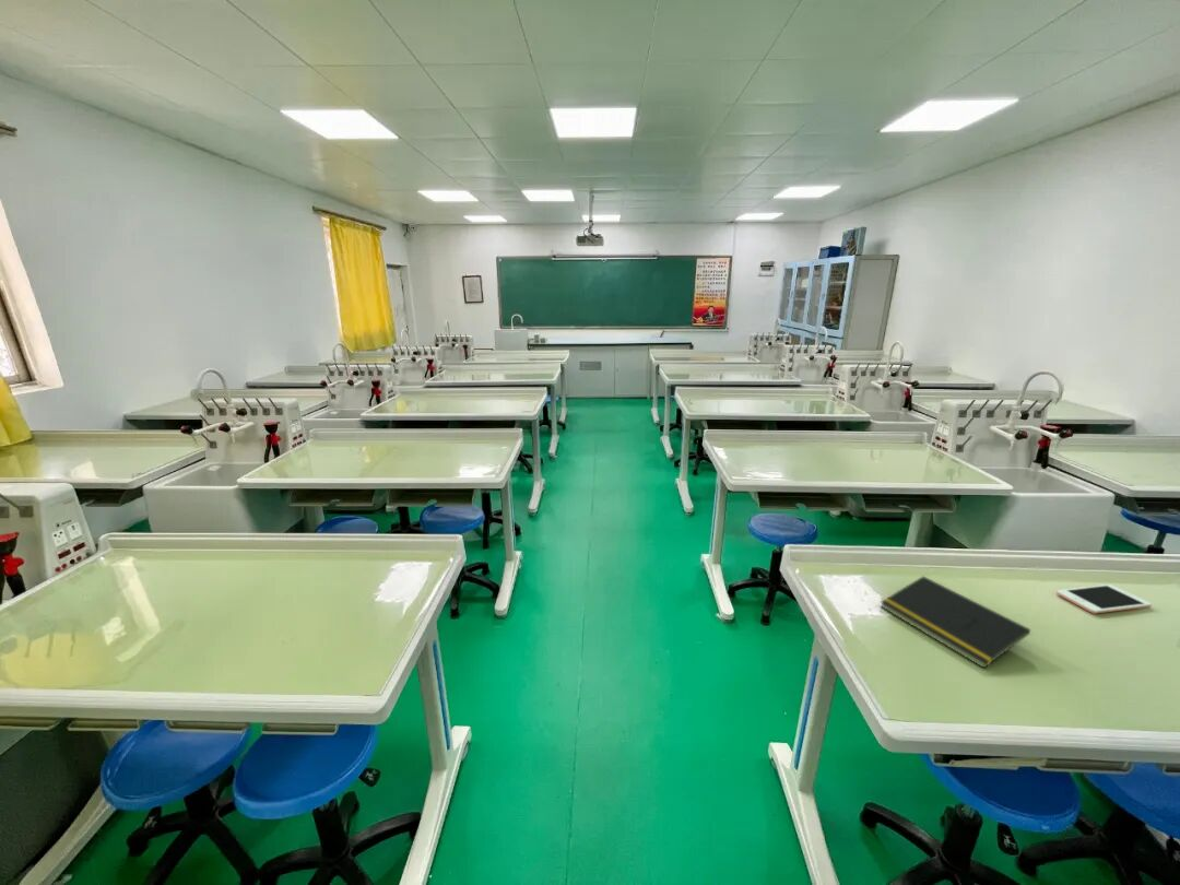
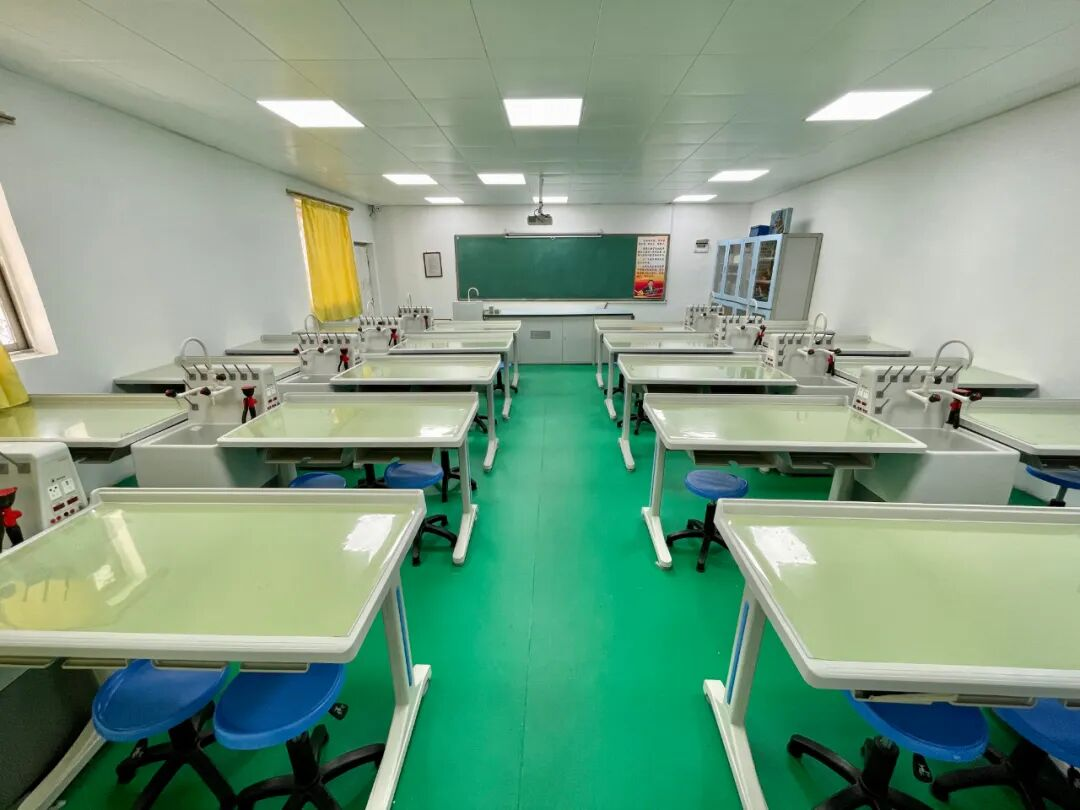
- cell phone (1102, 598)
- notepad (949, 616)
